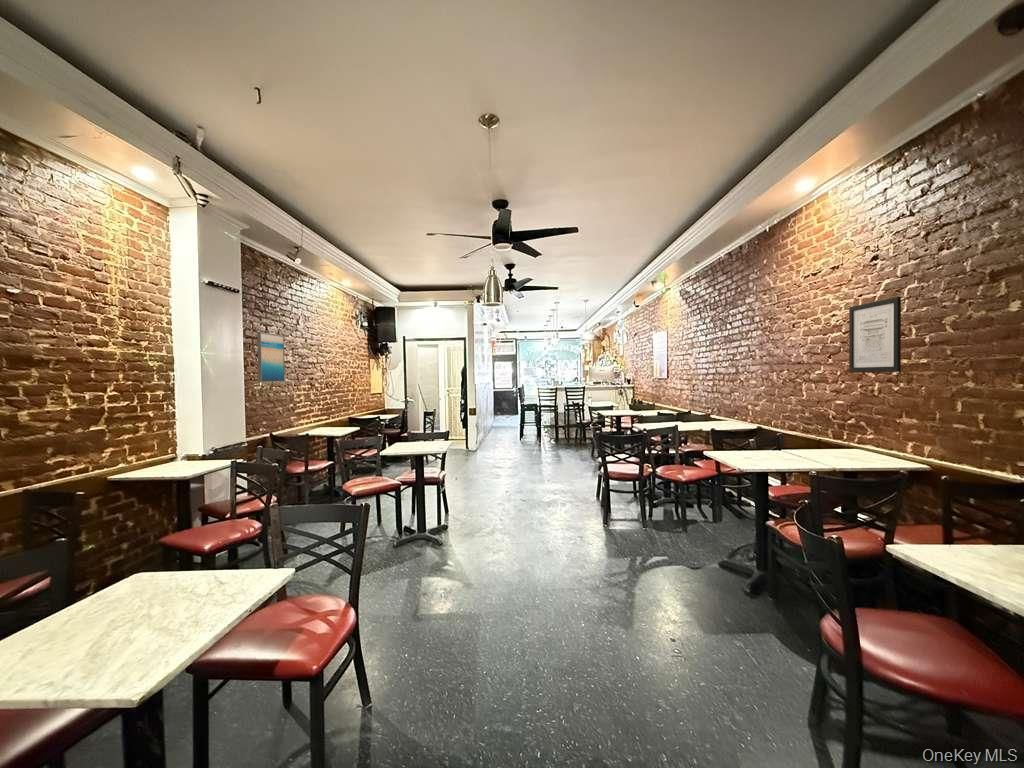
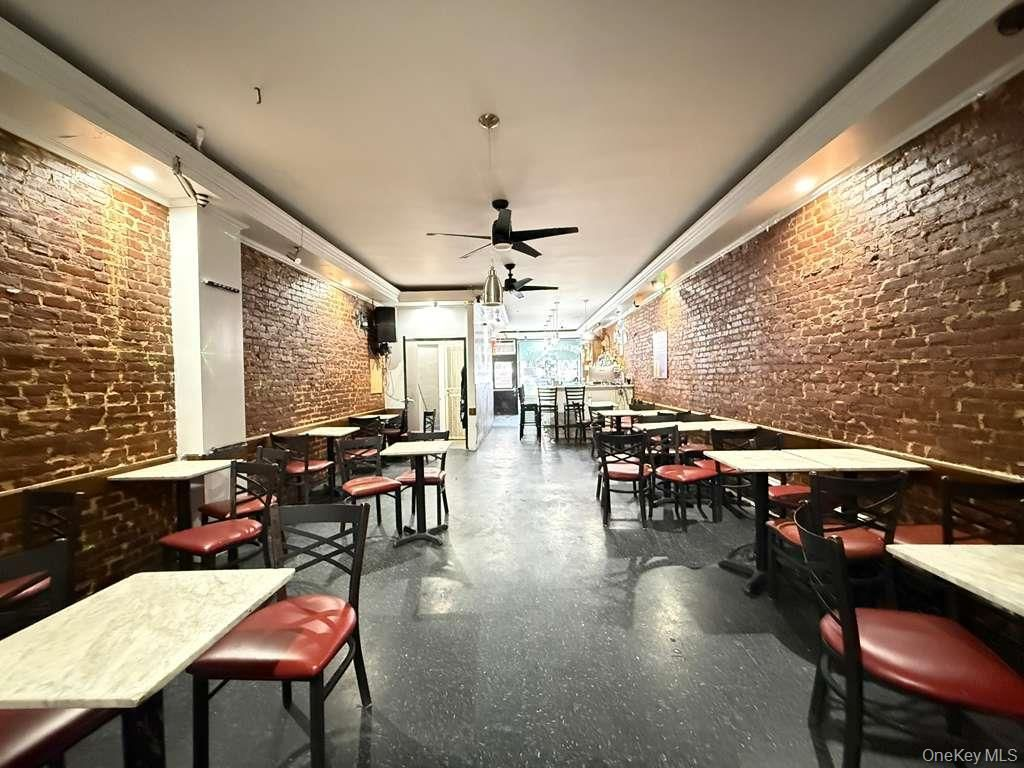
- wall art (873, 337)
- wall art (271, 358)
